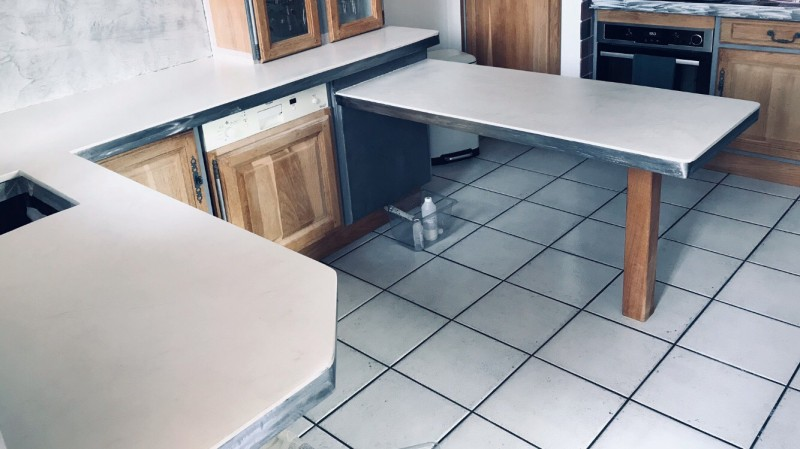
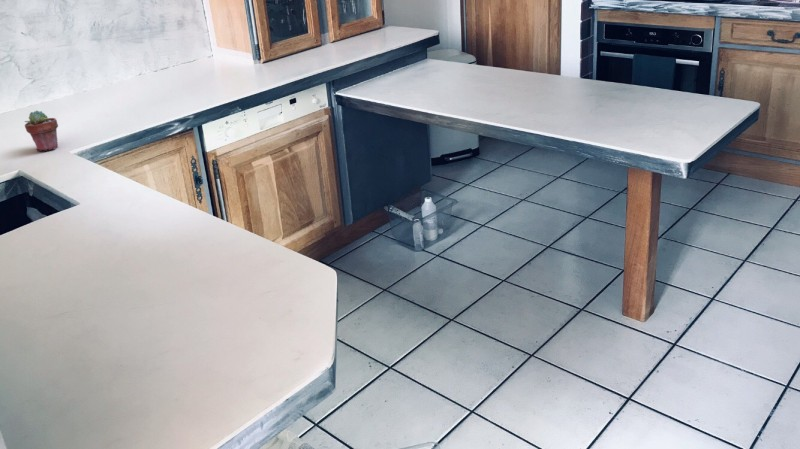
+ potted succulent (42, 129)
